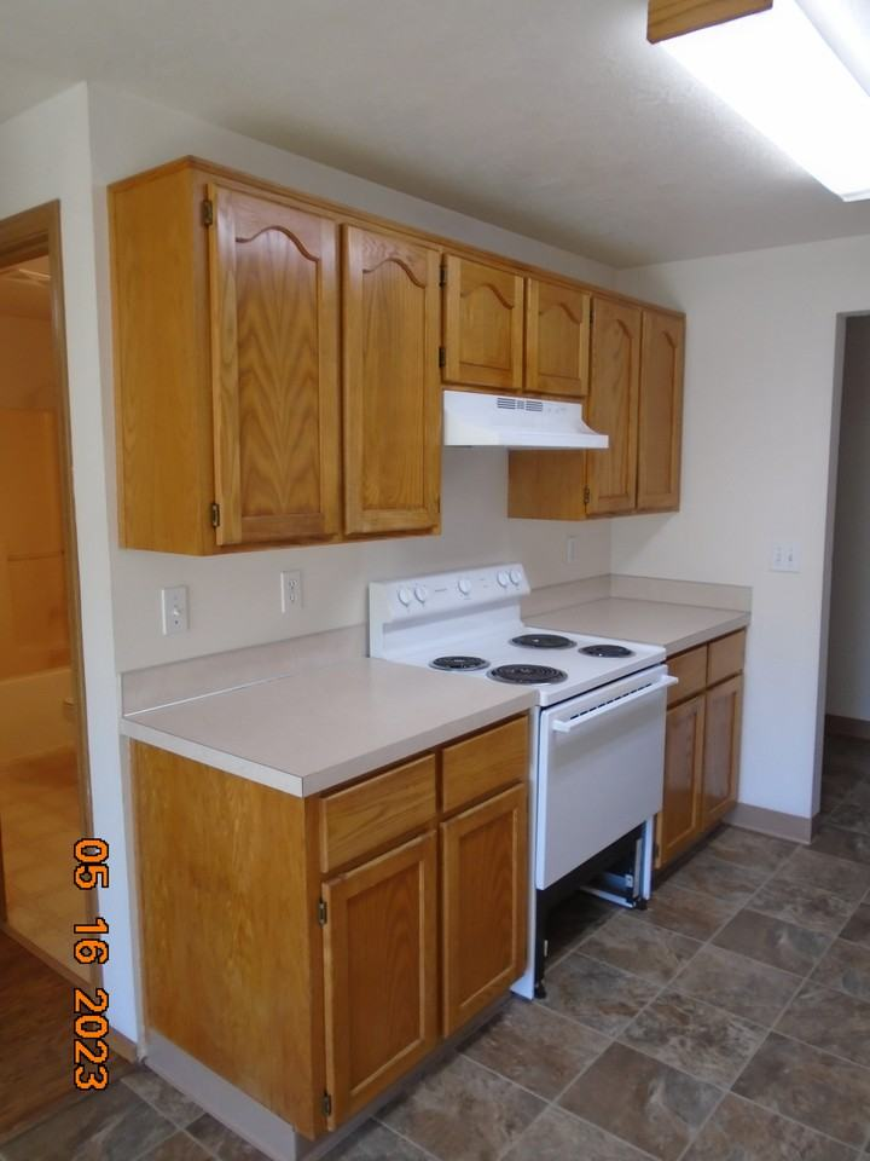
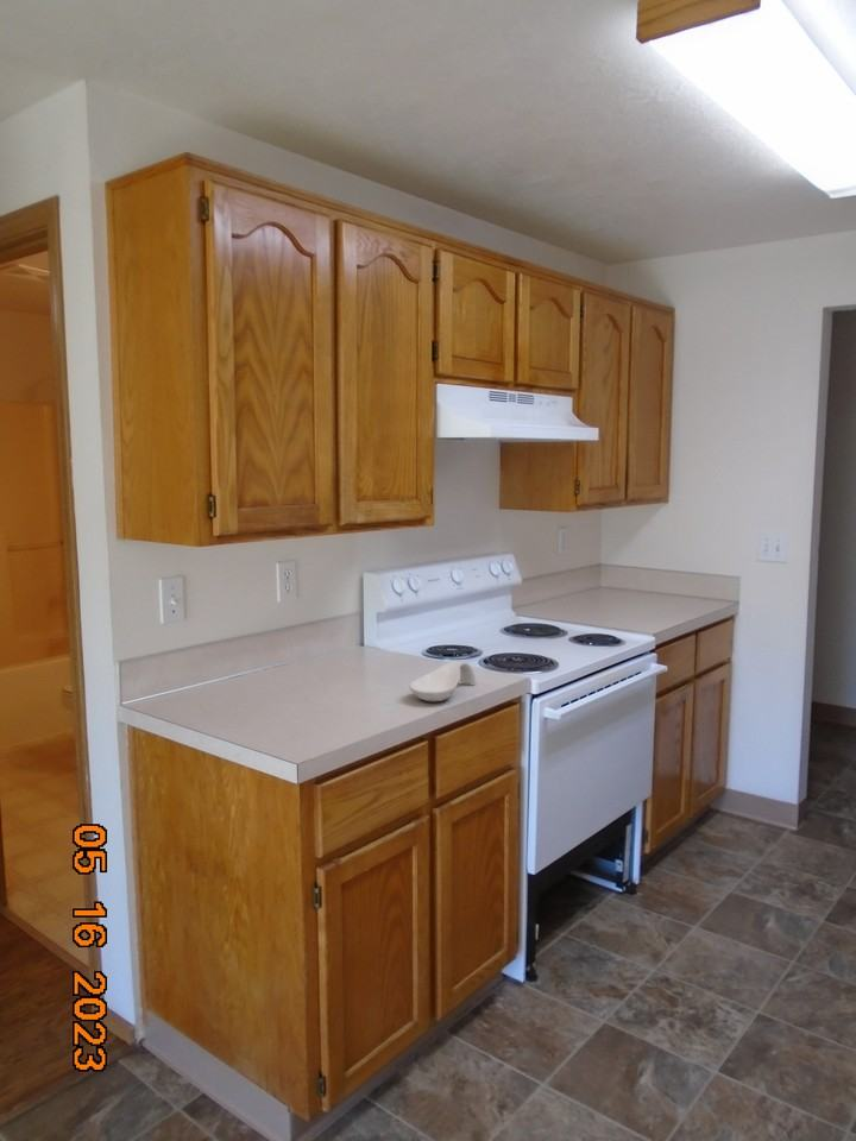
+ spoon rest (445, 679)
